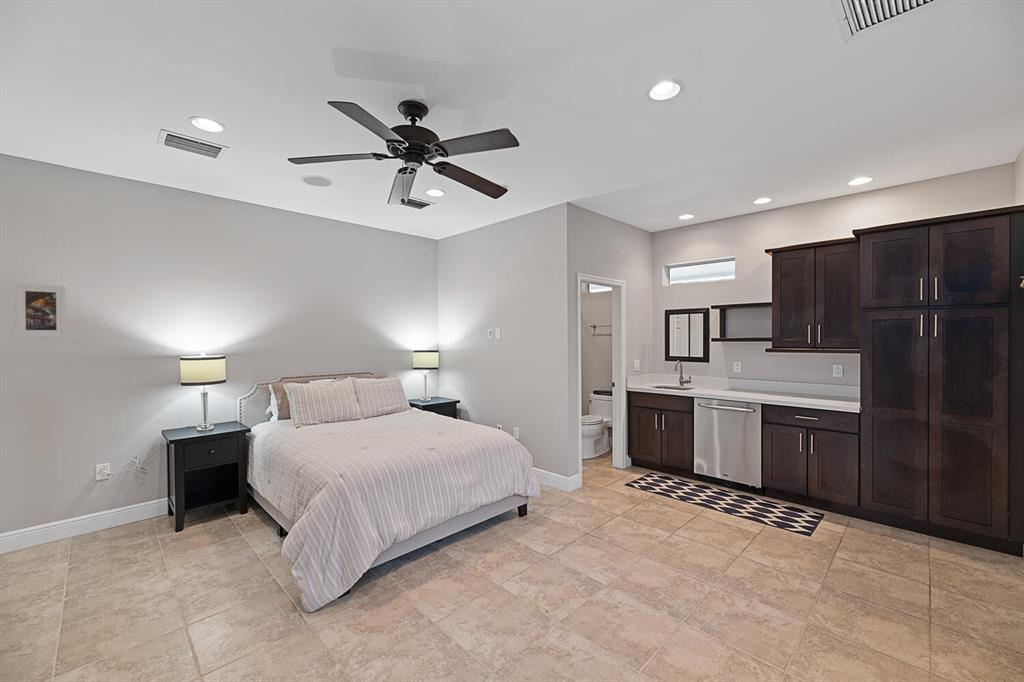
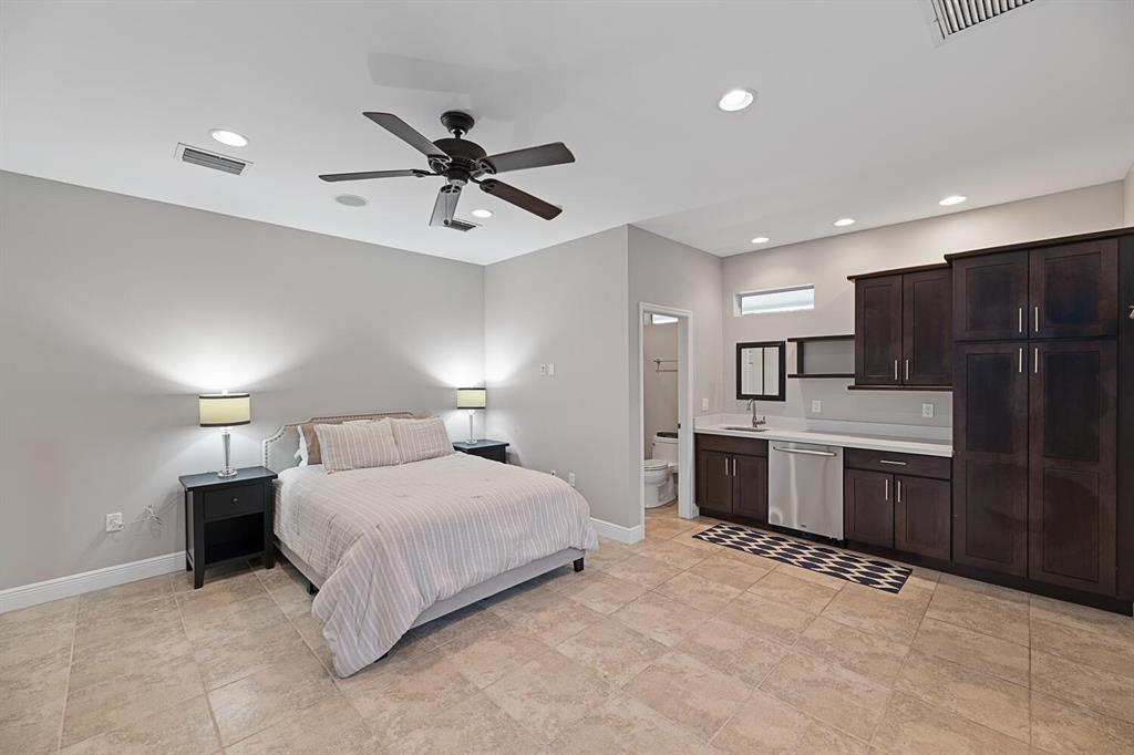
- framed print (41, 310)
